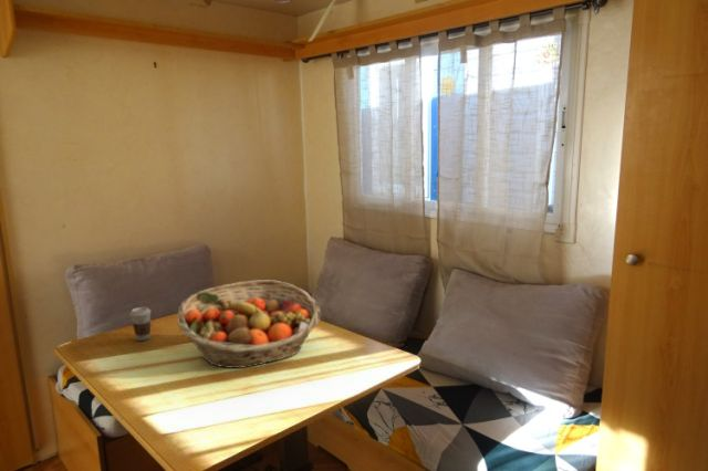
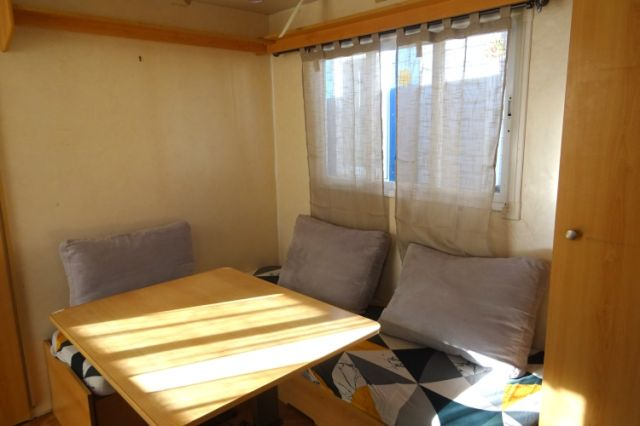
- fruit basket (251, 321)
- coffee cup (142, 324)
